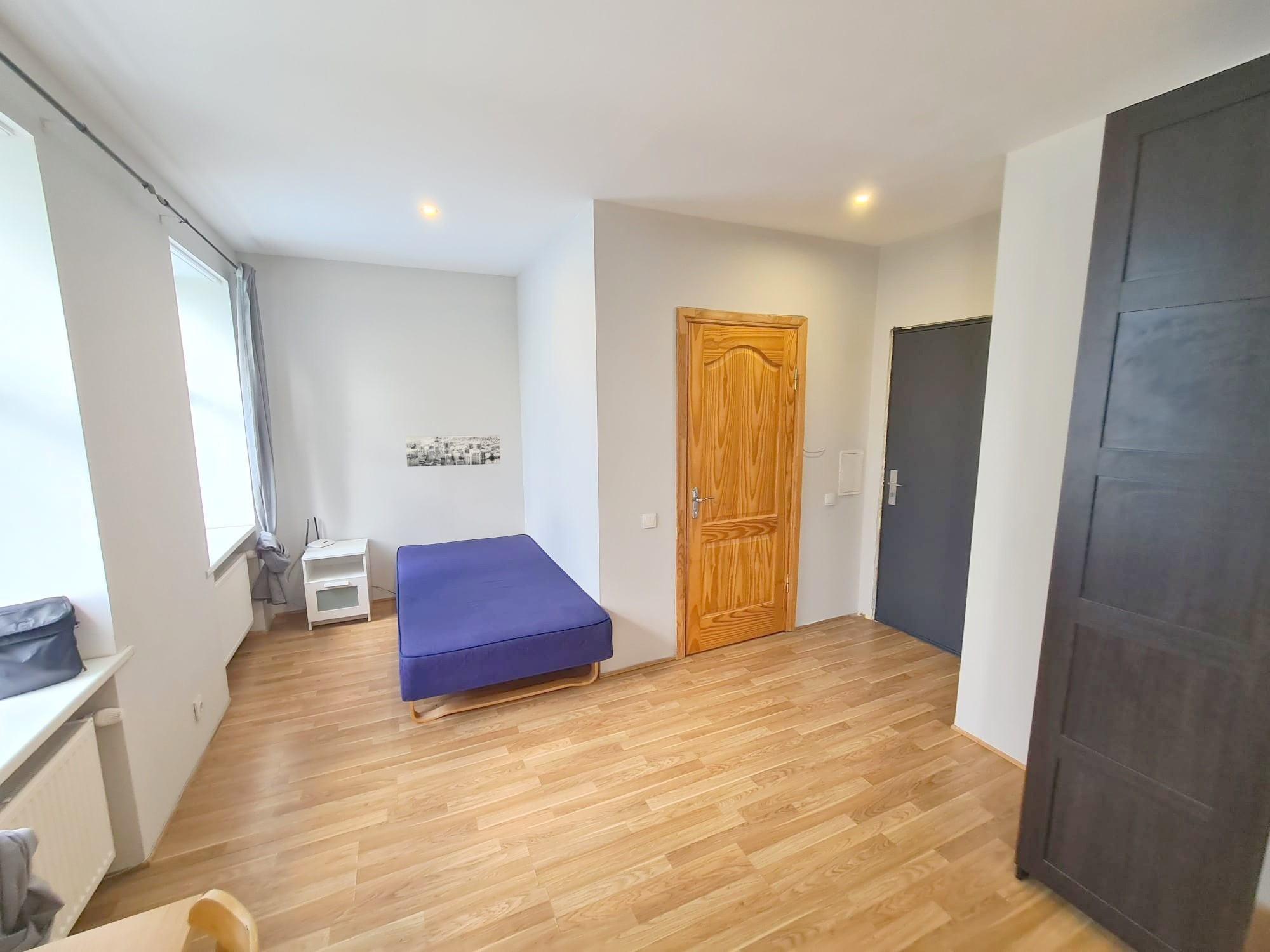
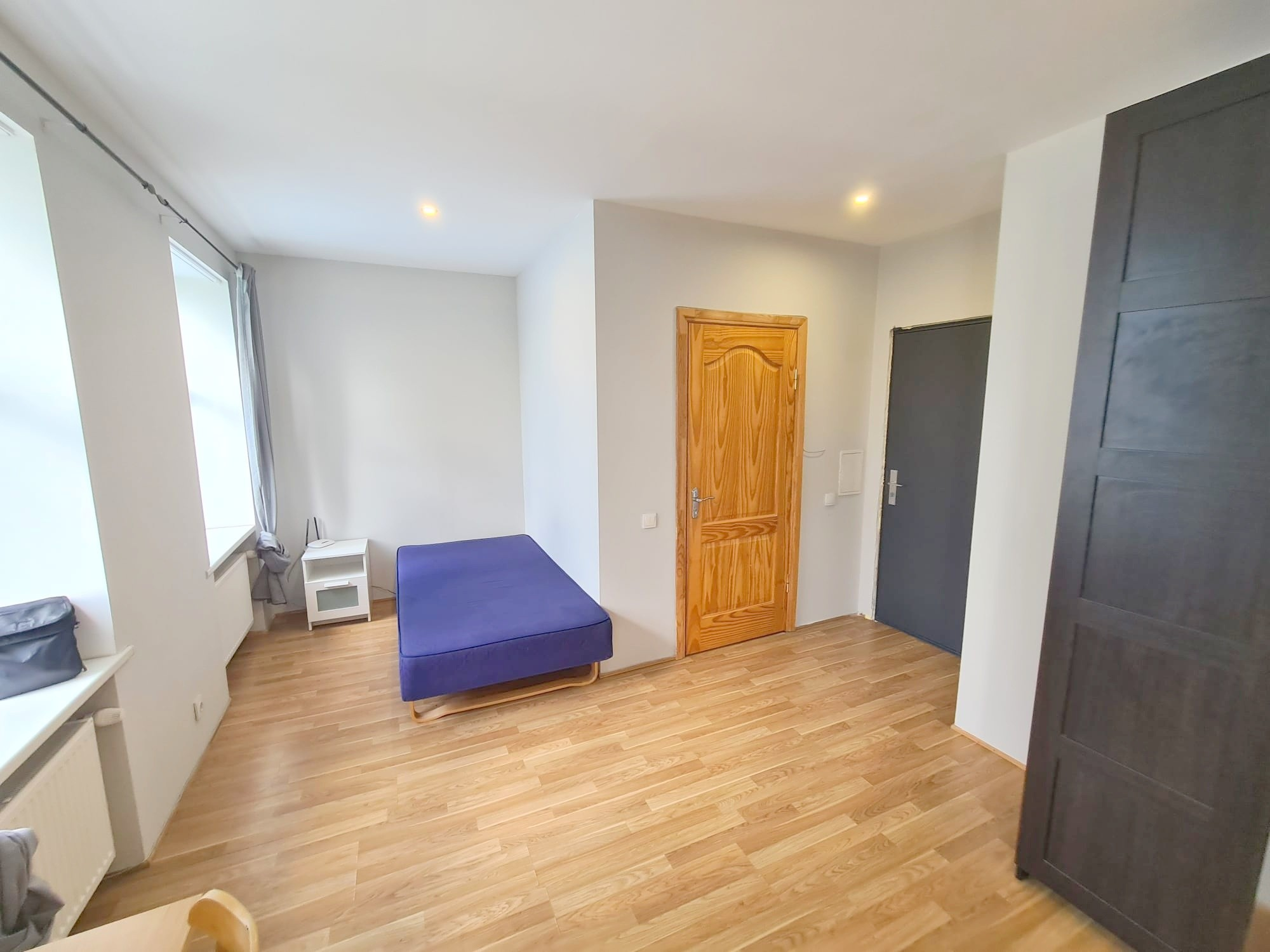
- wall art (455, 450)
